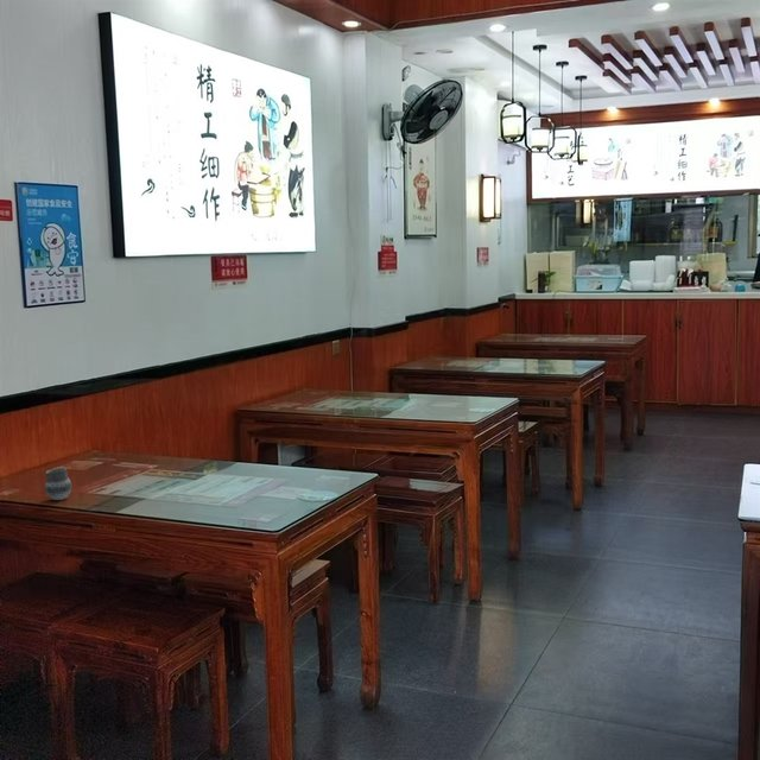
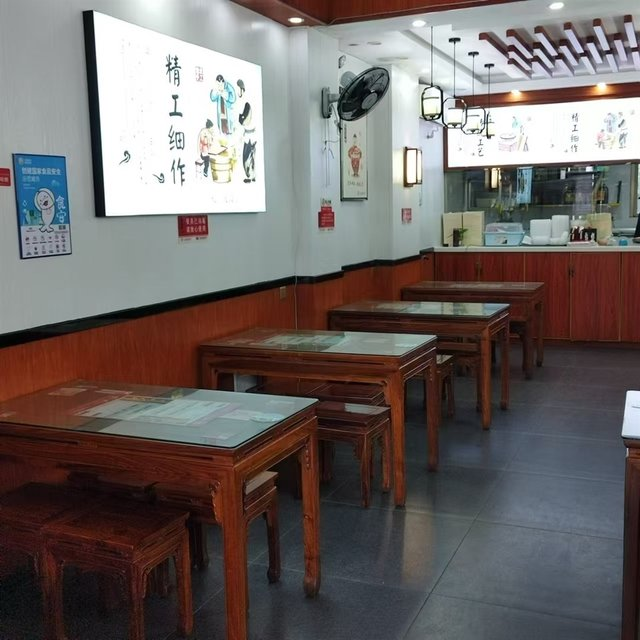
- cup (58, 482)
